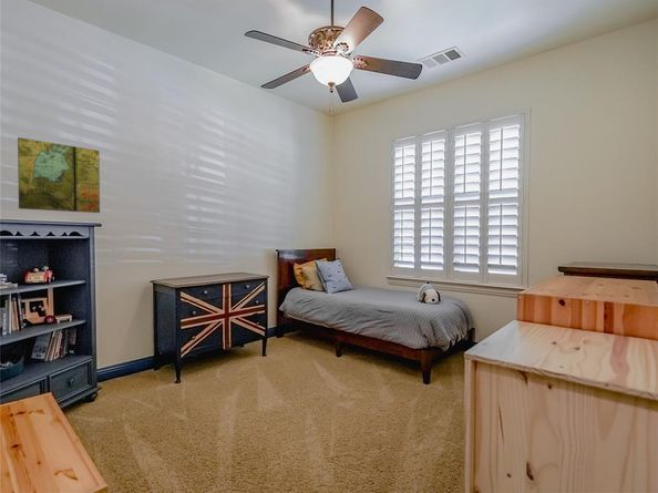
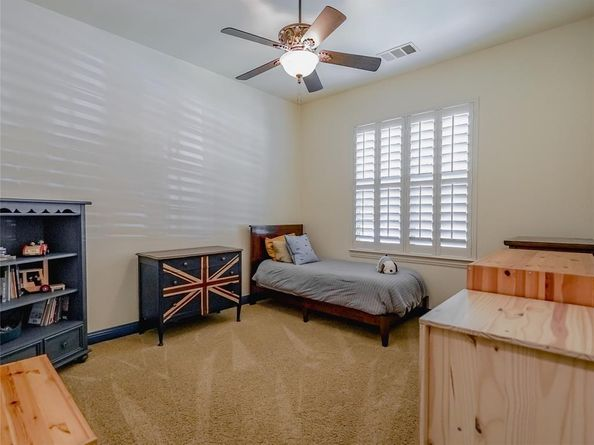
- map (61, 177)
